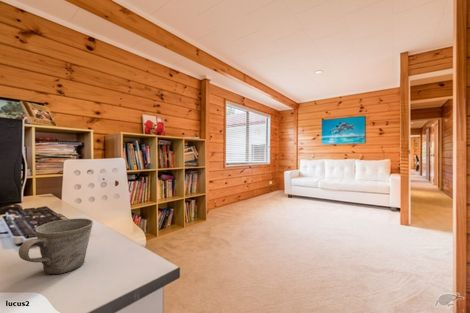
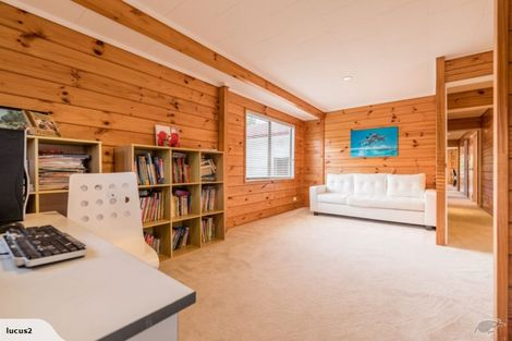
- mug (61, 246)
